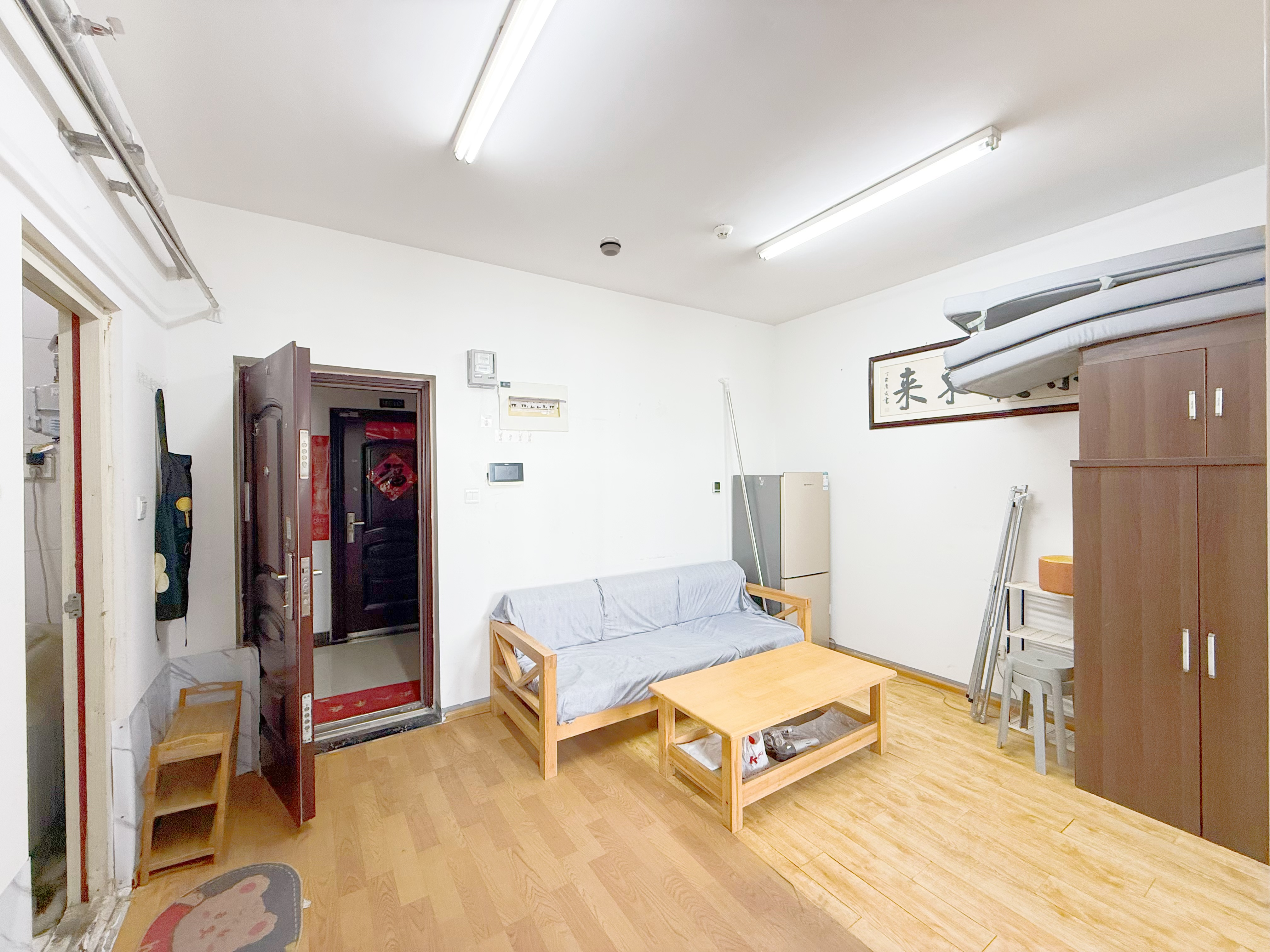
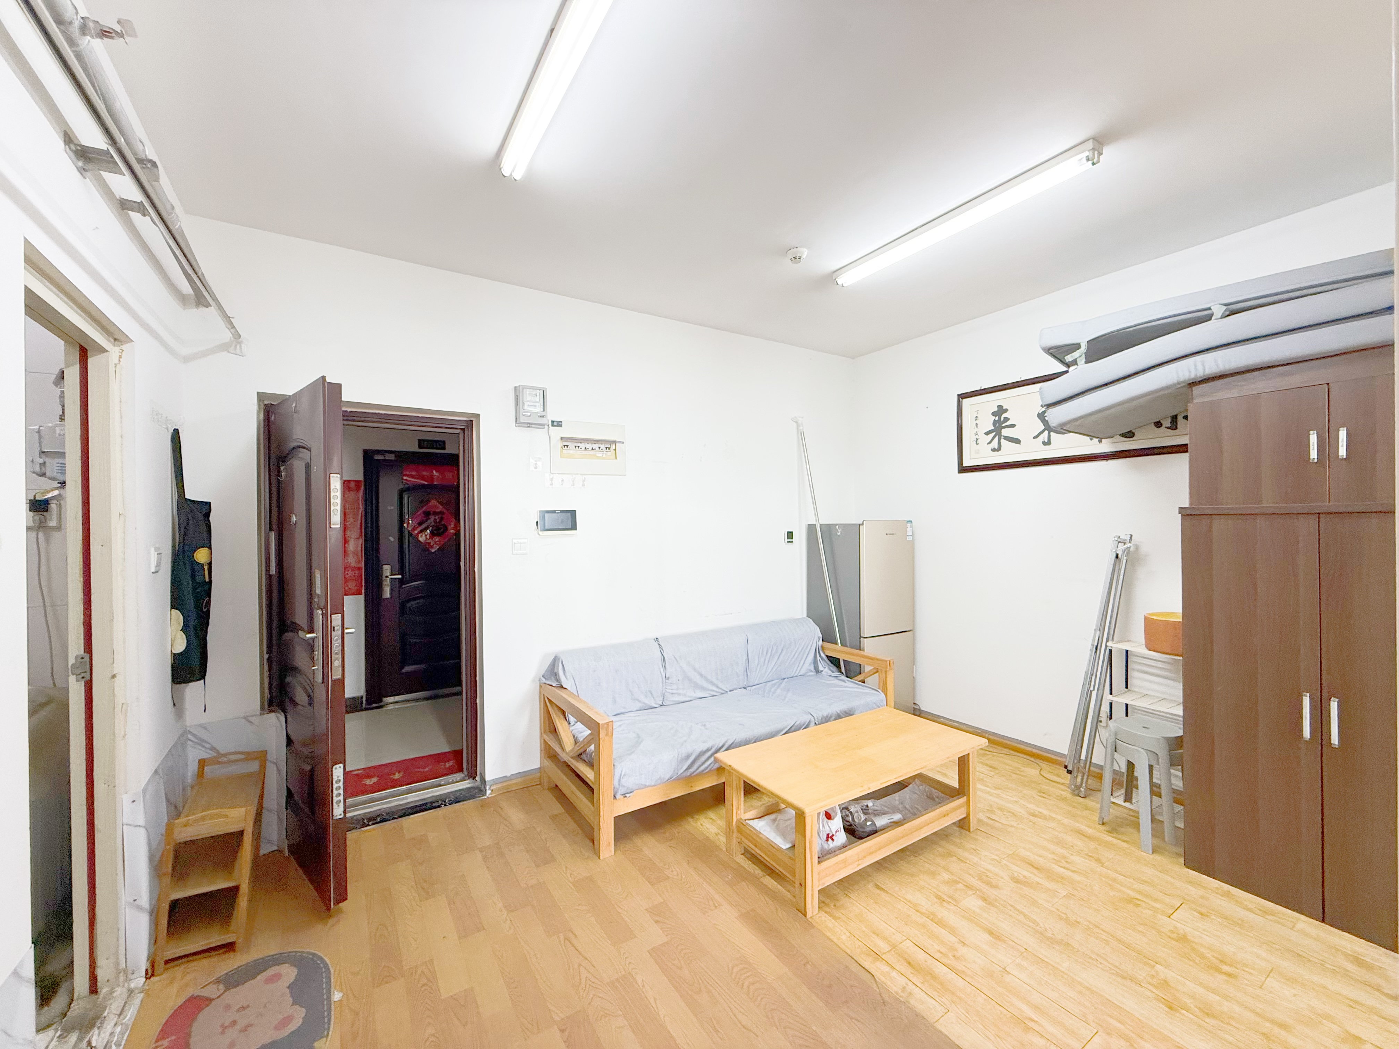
- smoke detector (610, 246)
